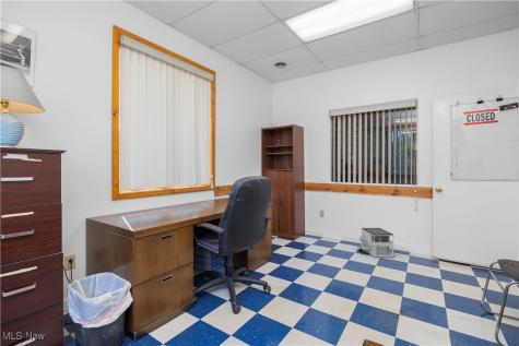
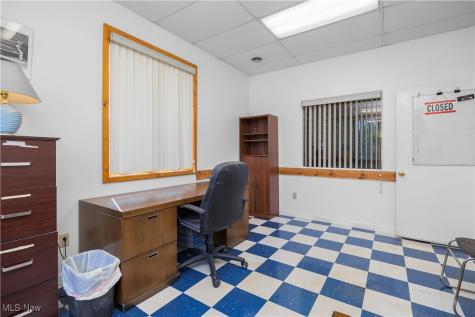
- architectural model (376, 241)
